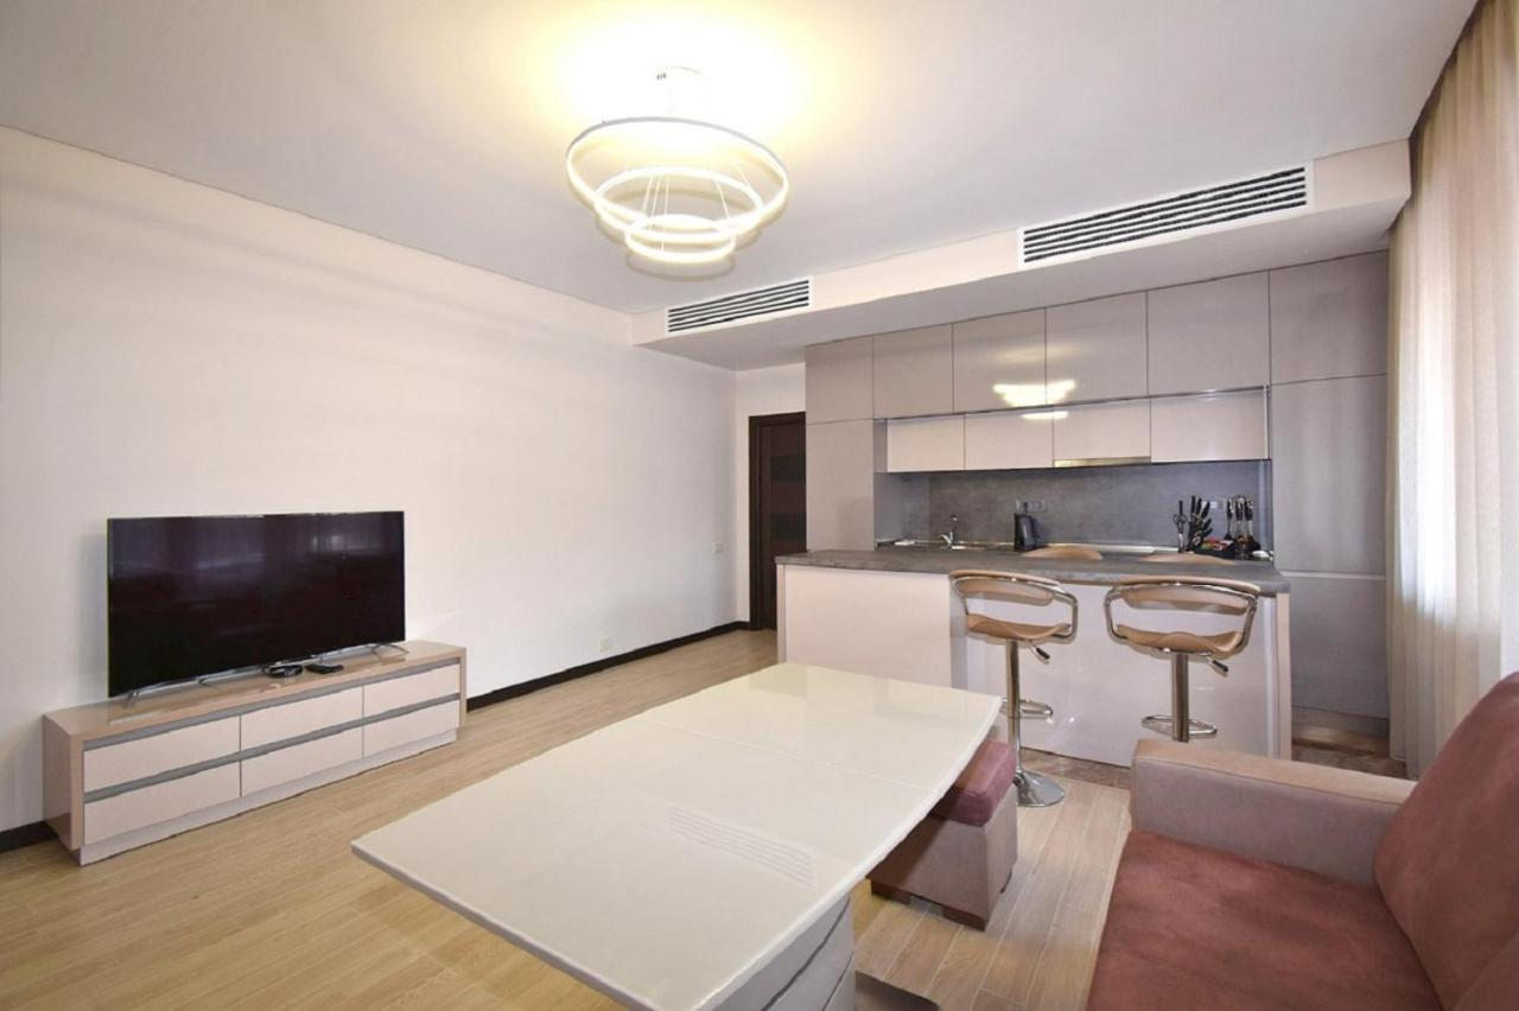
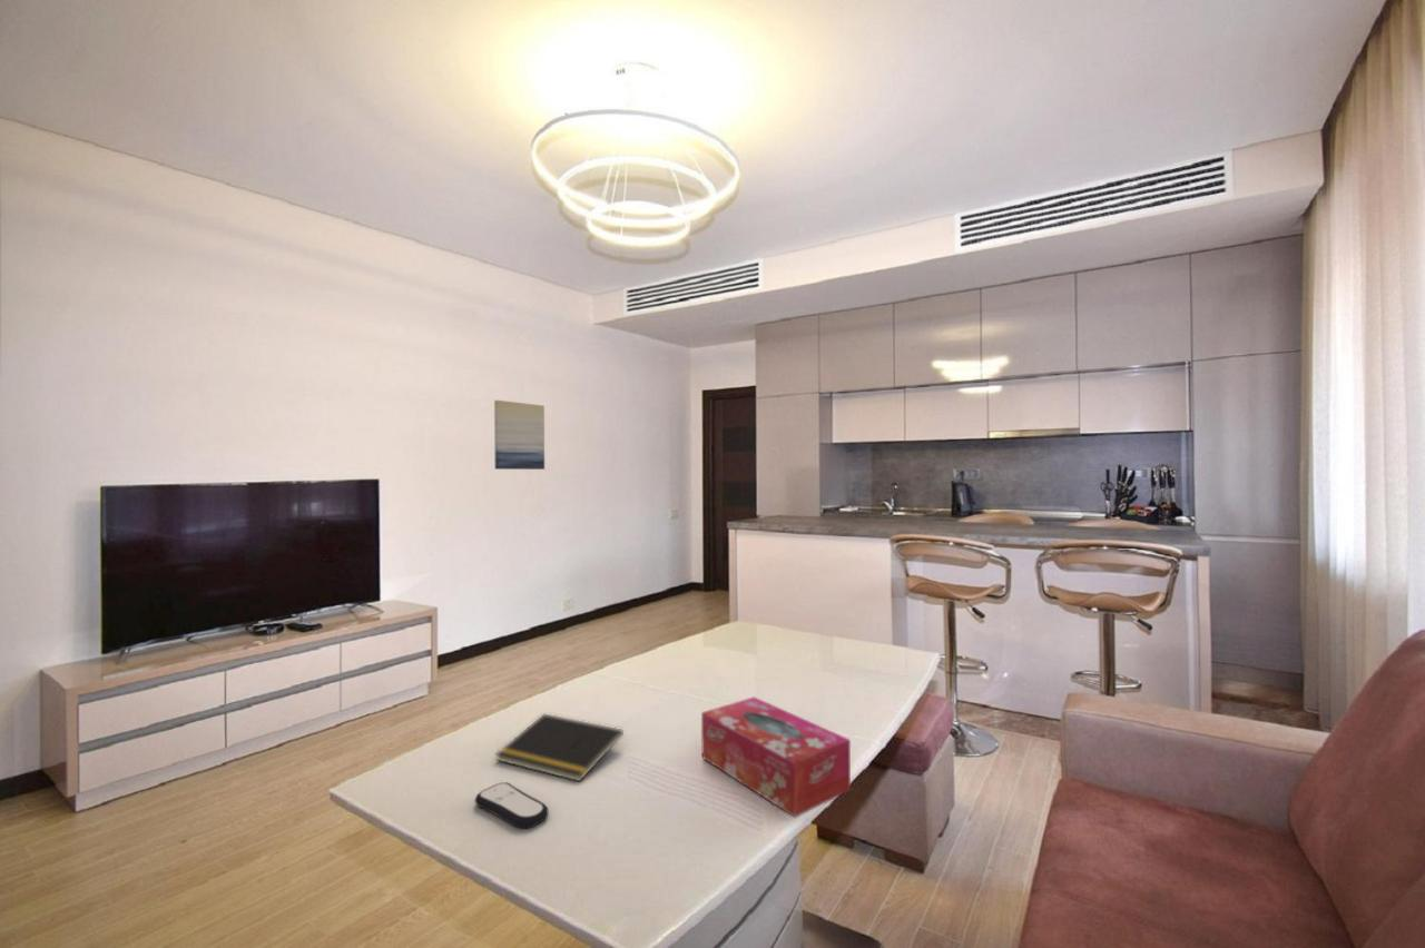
+ remote control (512, 804)
+ notepad (560, 744)
+ wall art (520, 435)
+ tissue box (772, 749)
